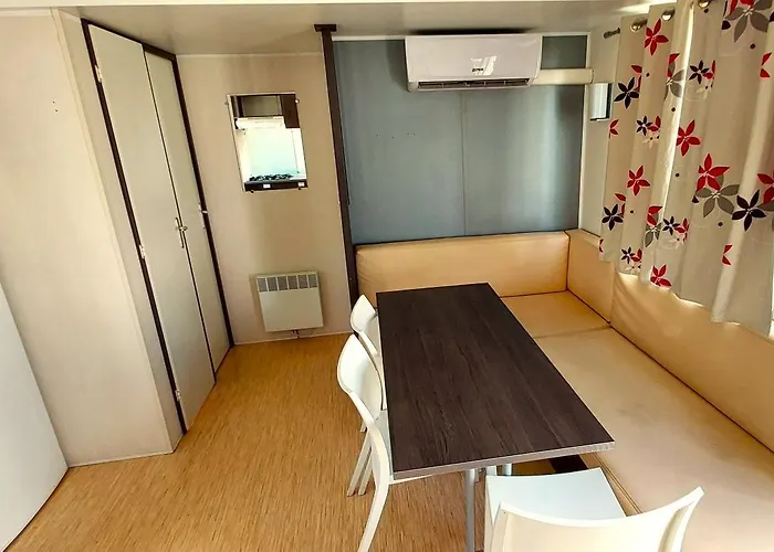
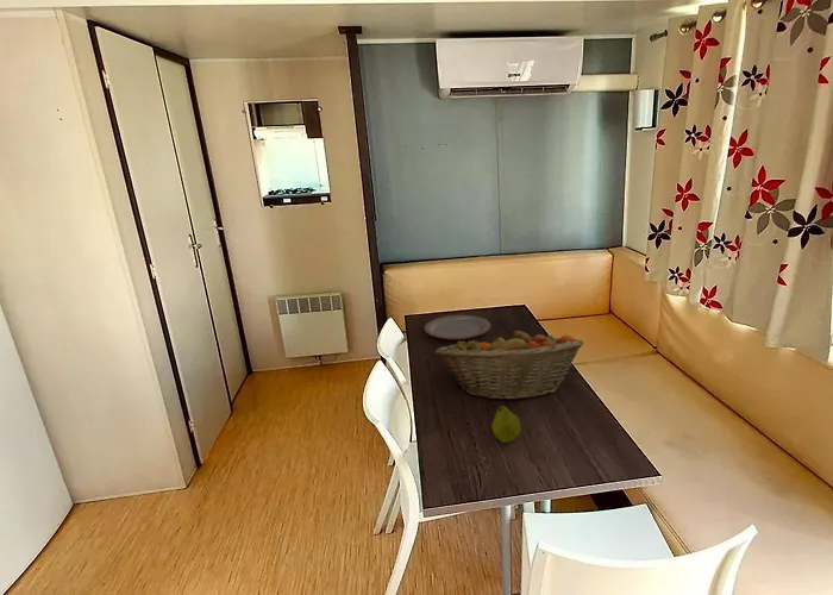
+ fruit (503, 422)
+ plate (457, 327)
+ fruit basket (507, 357)
